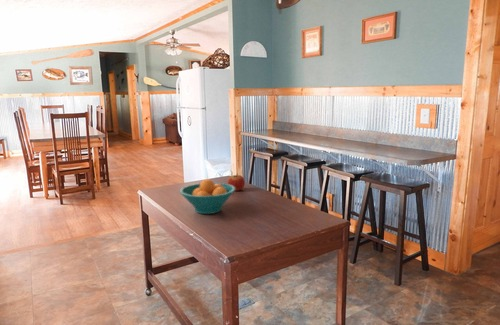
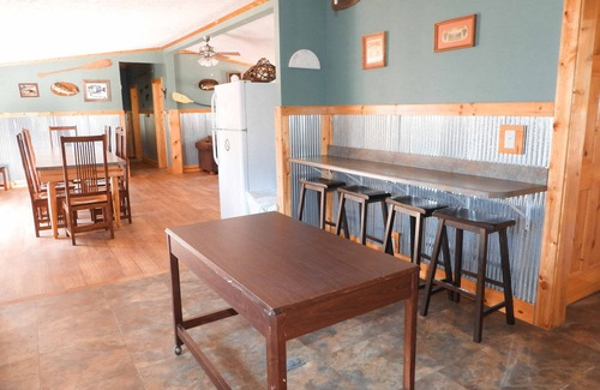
- apple (236, 181)
- fruit bowl (207, 195)
